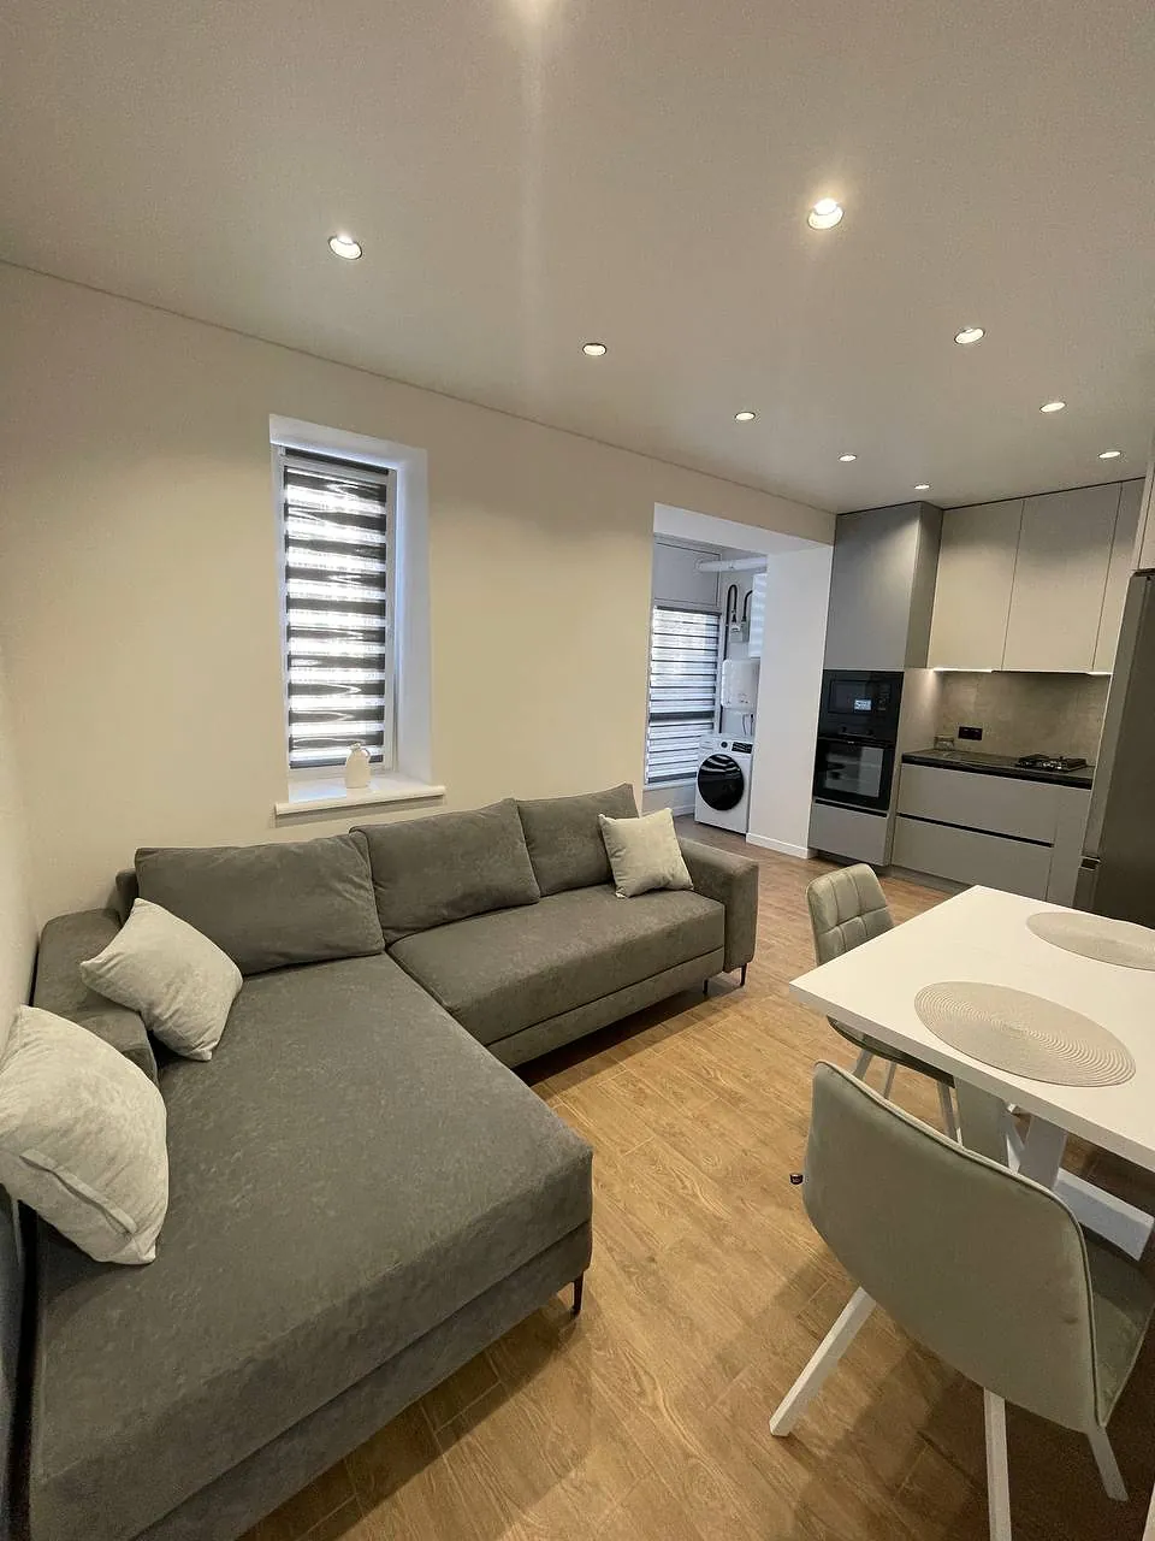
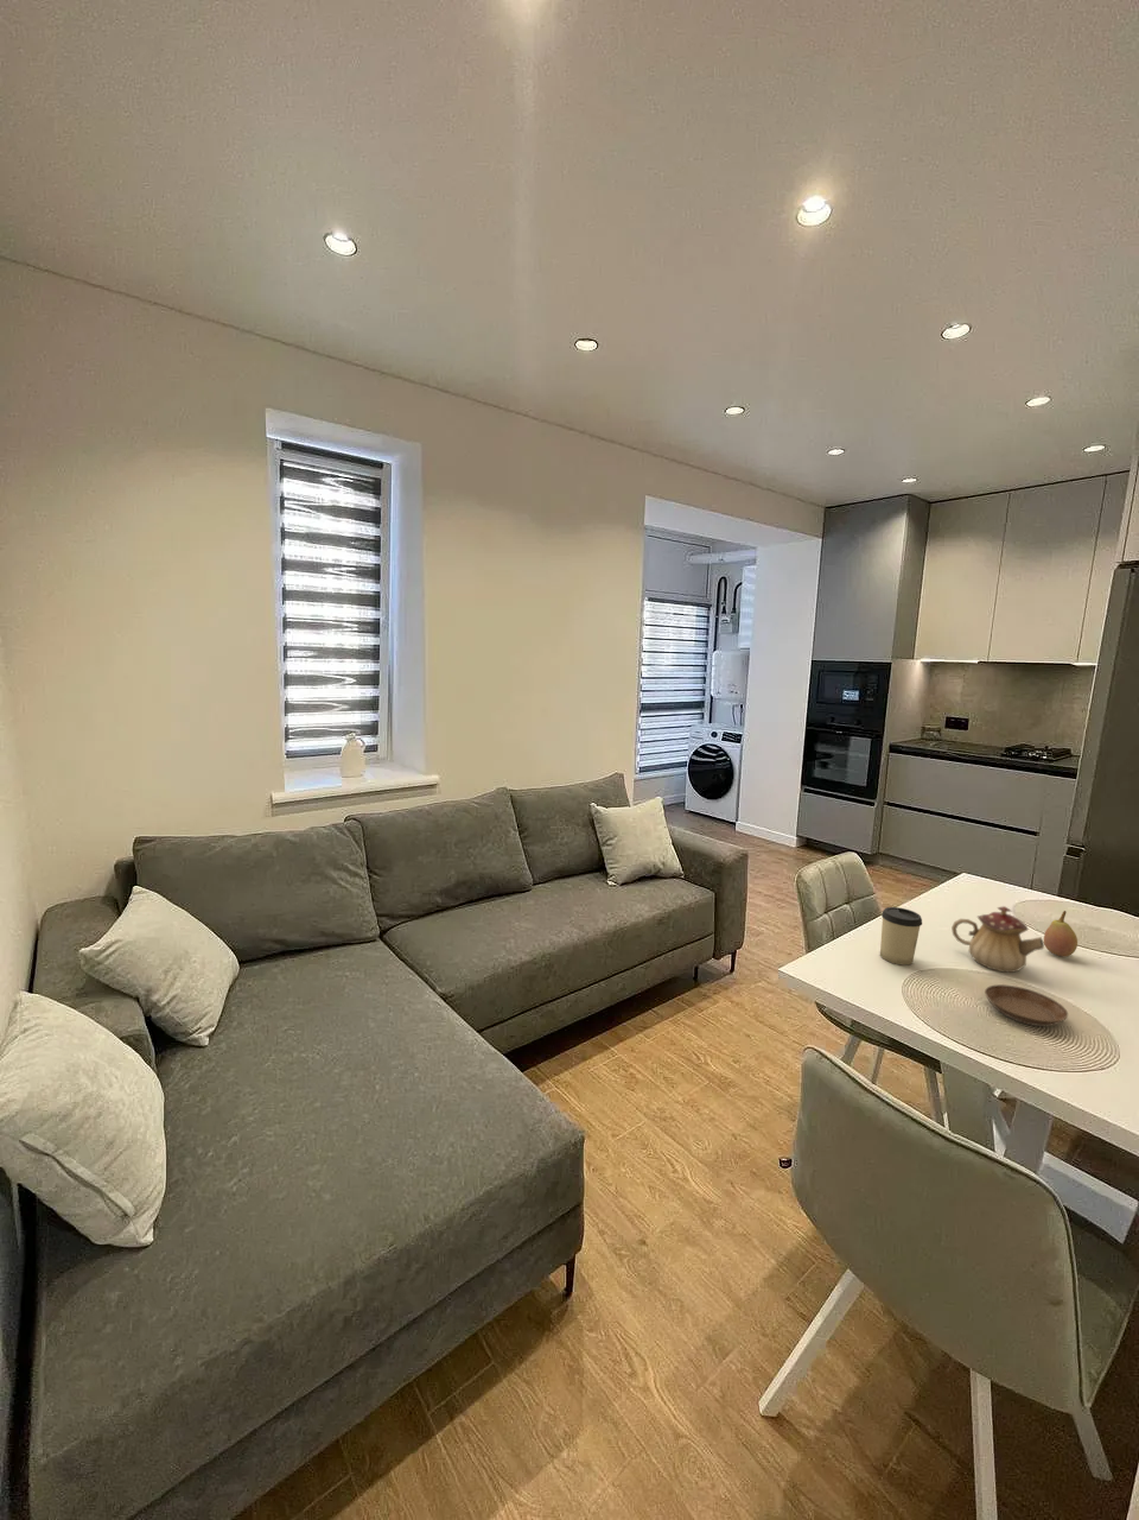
+ fruit (1061, 932)
+ teapot (995, 934)
+ saucer (1024, 1007)
+ cup (900, 936)
